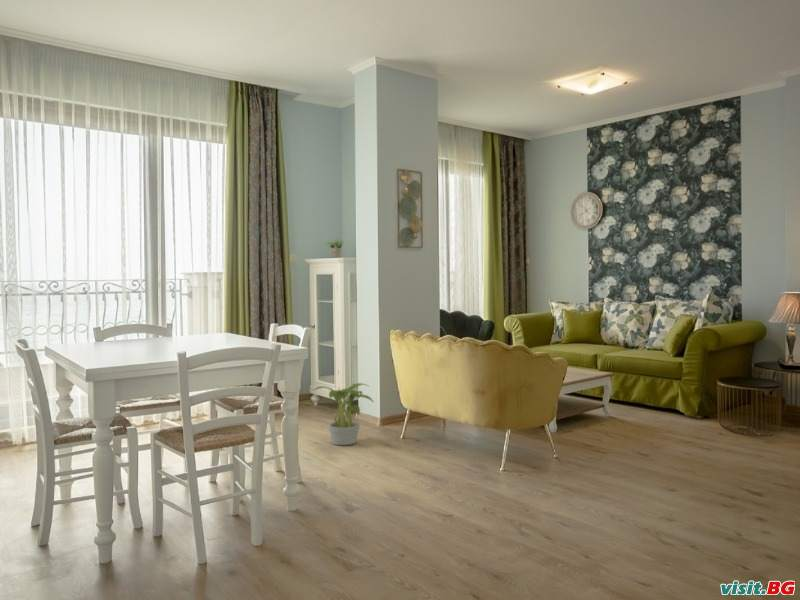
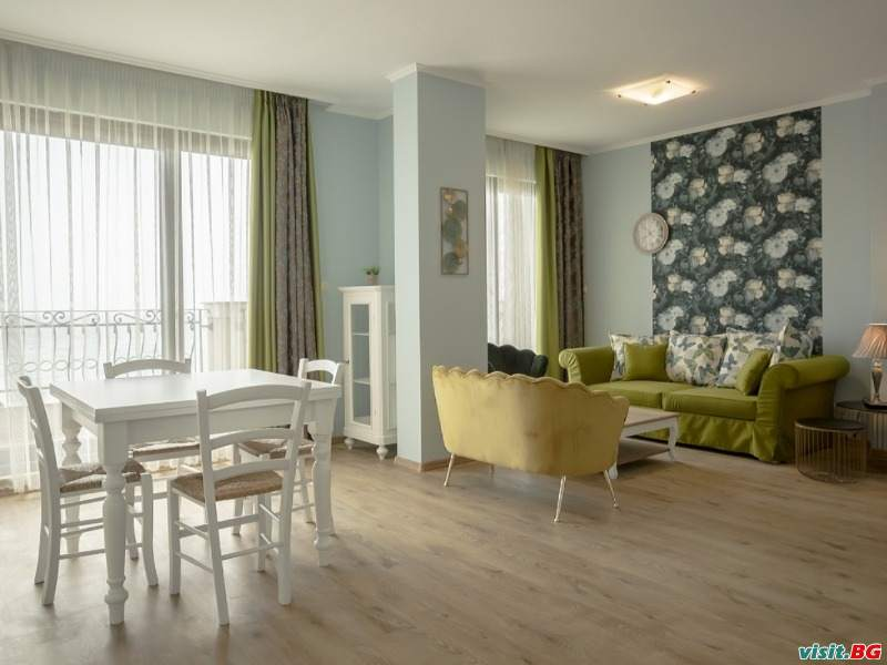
- potted plant (343, 413)
